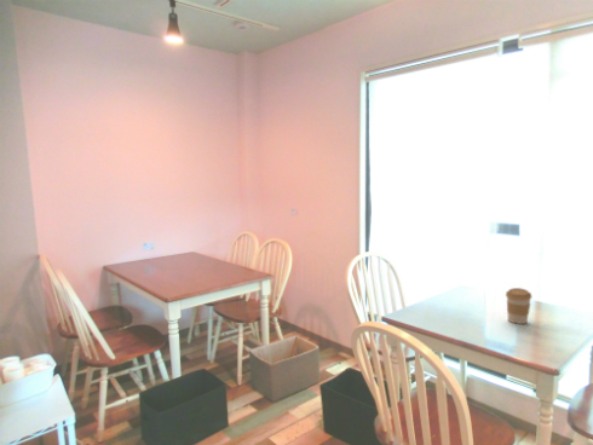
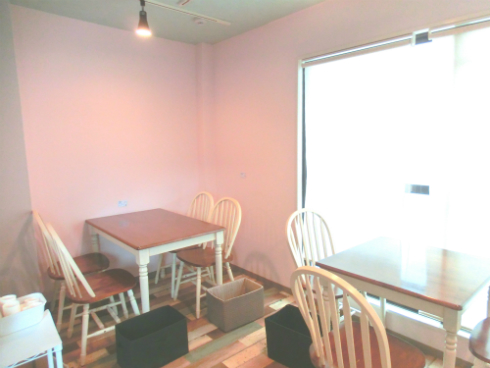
- coffee cup (518, 305)
